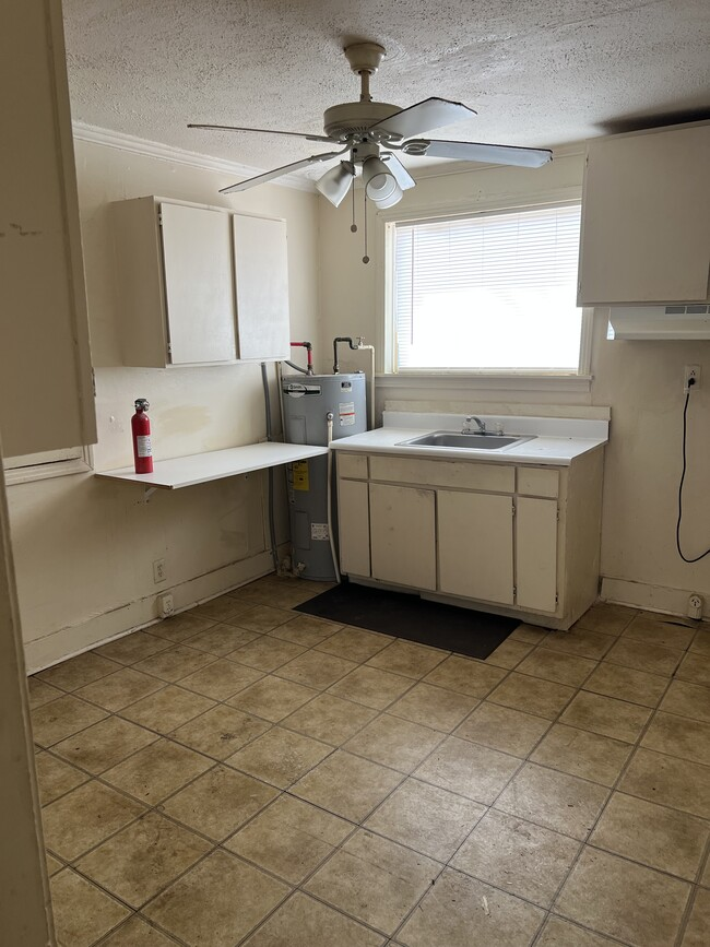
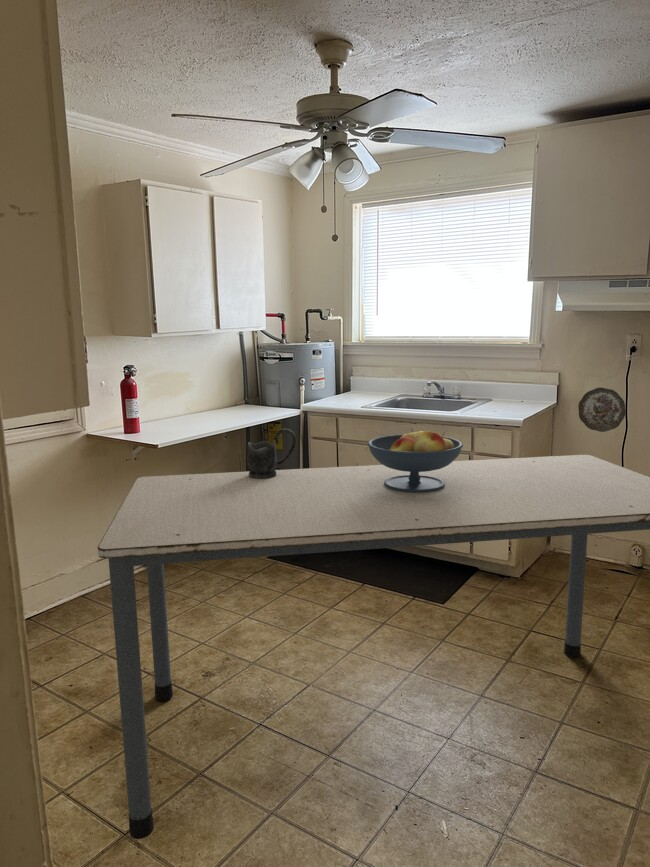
+ decorative plate (601, 409)
+ dining table (392, 547)
+ fruit bowl (414, 455)
+ pitcher (271, 451)
